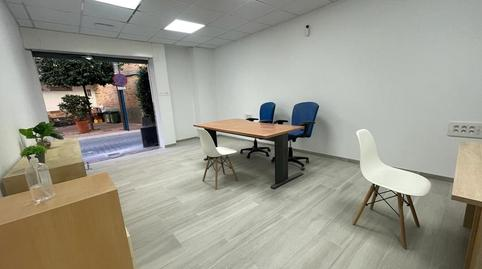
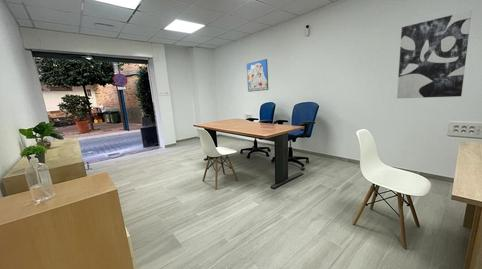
+ wall art (429, 59)
+ wall art (257, 76)
